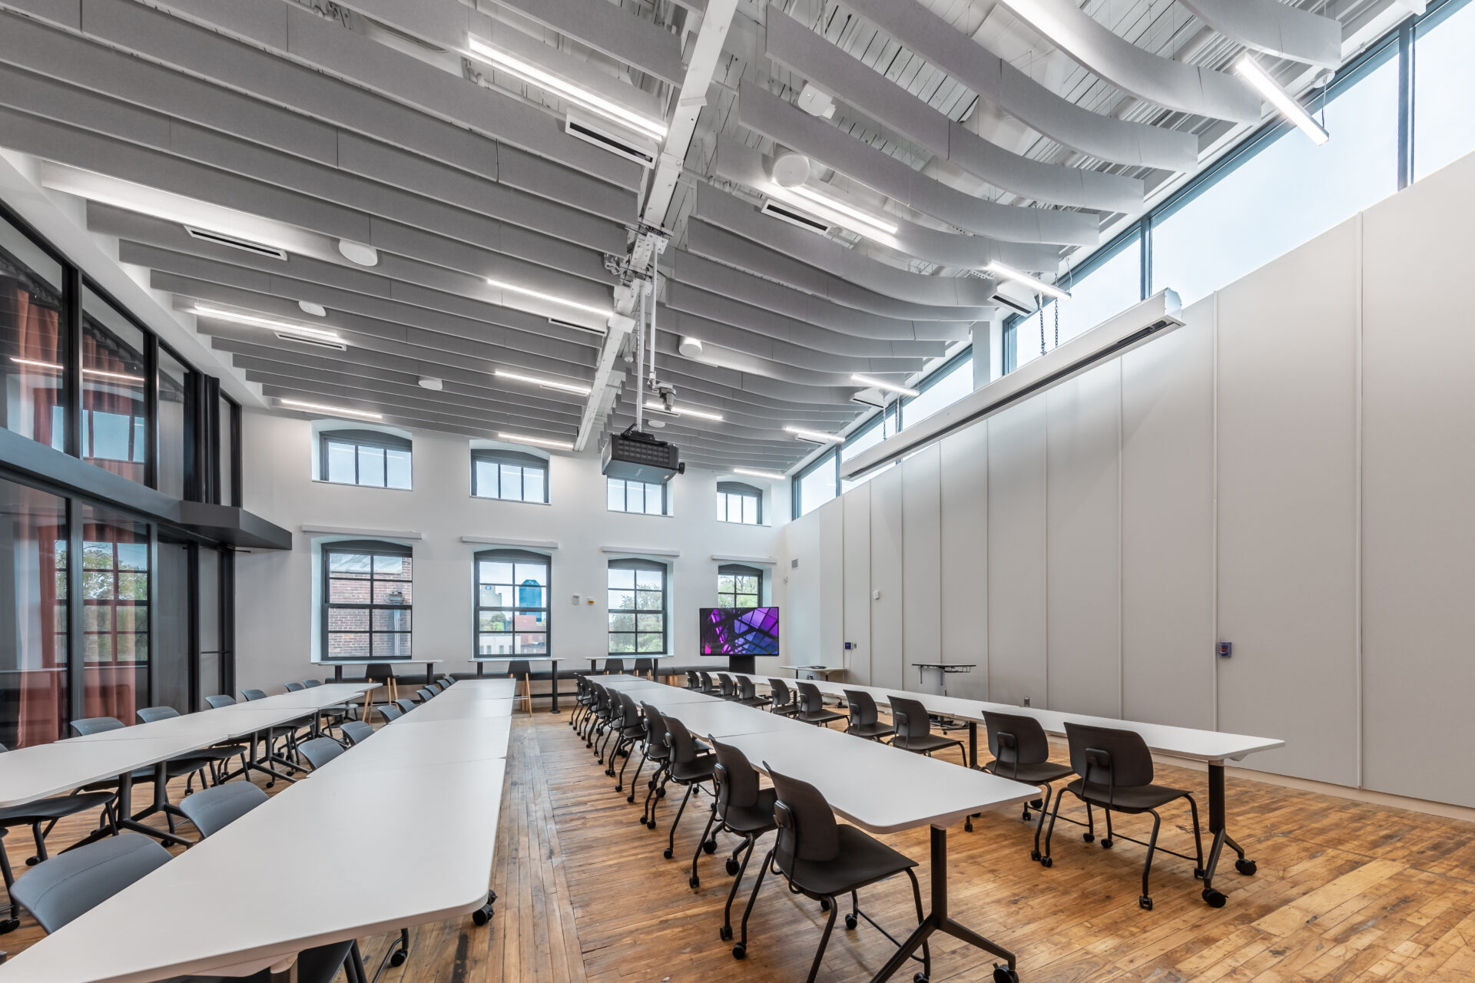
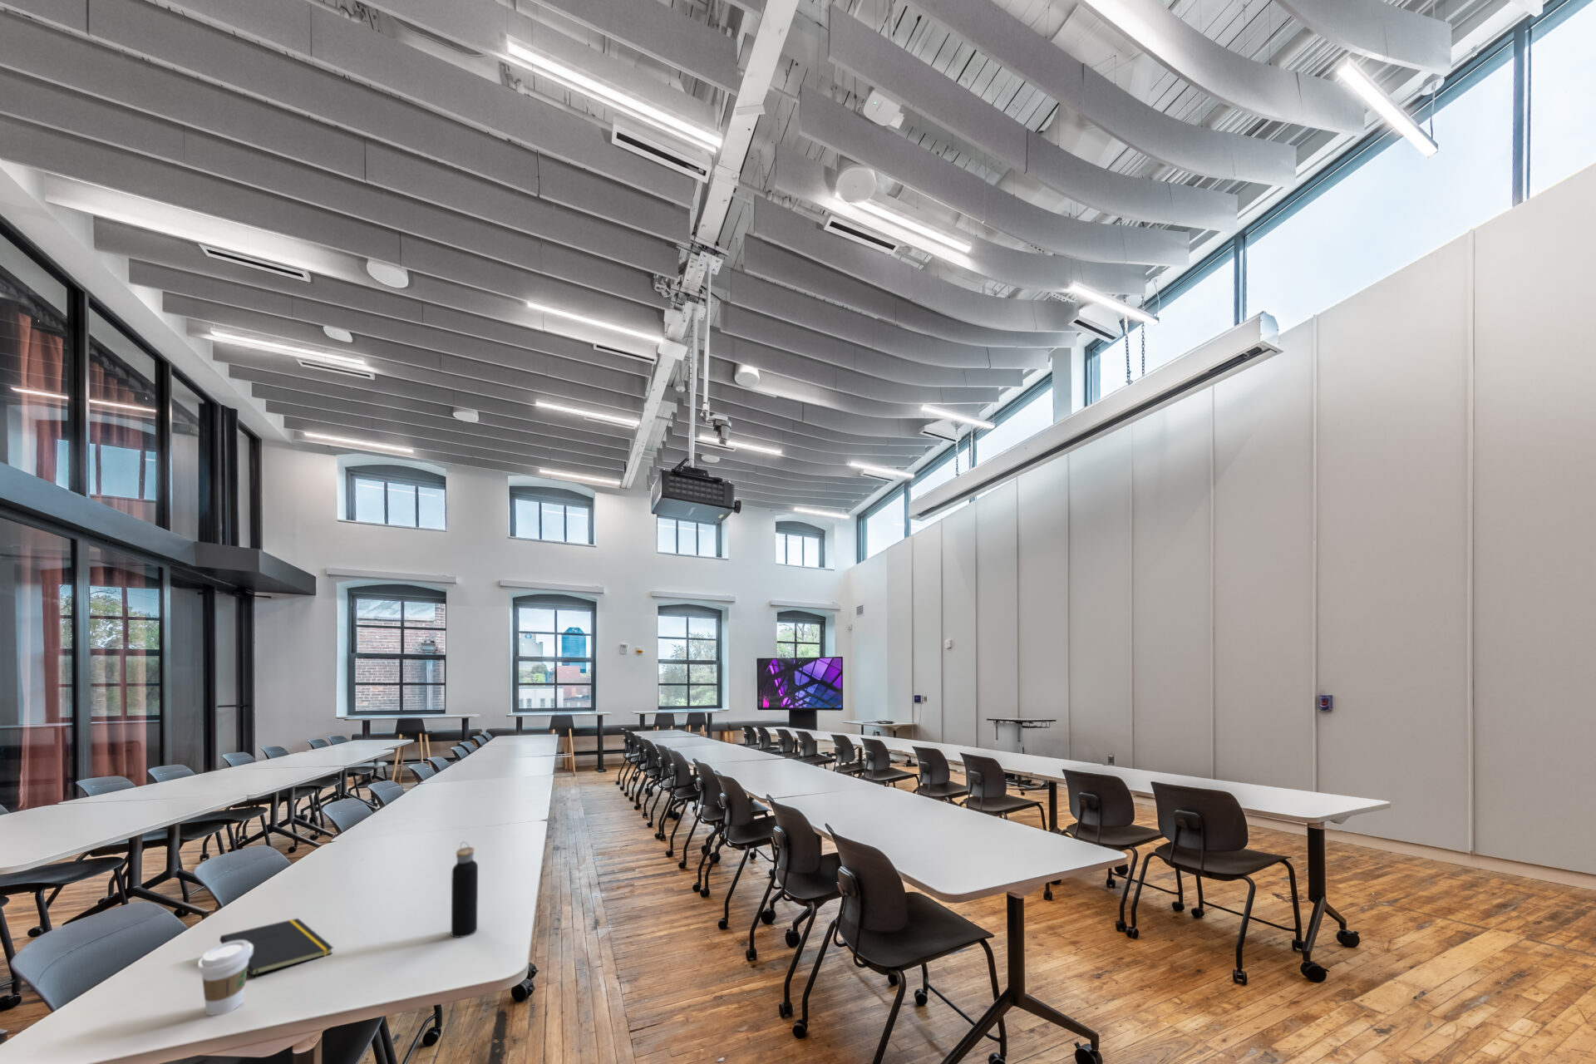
+ coffee cup (226, 977)
+ water bottle (464, 887)
+ notepad (276, 944)
